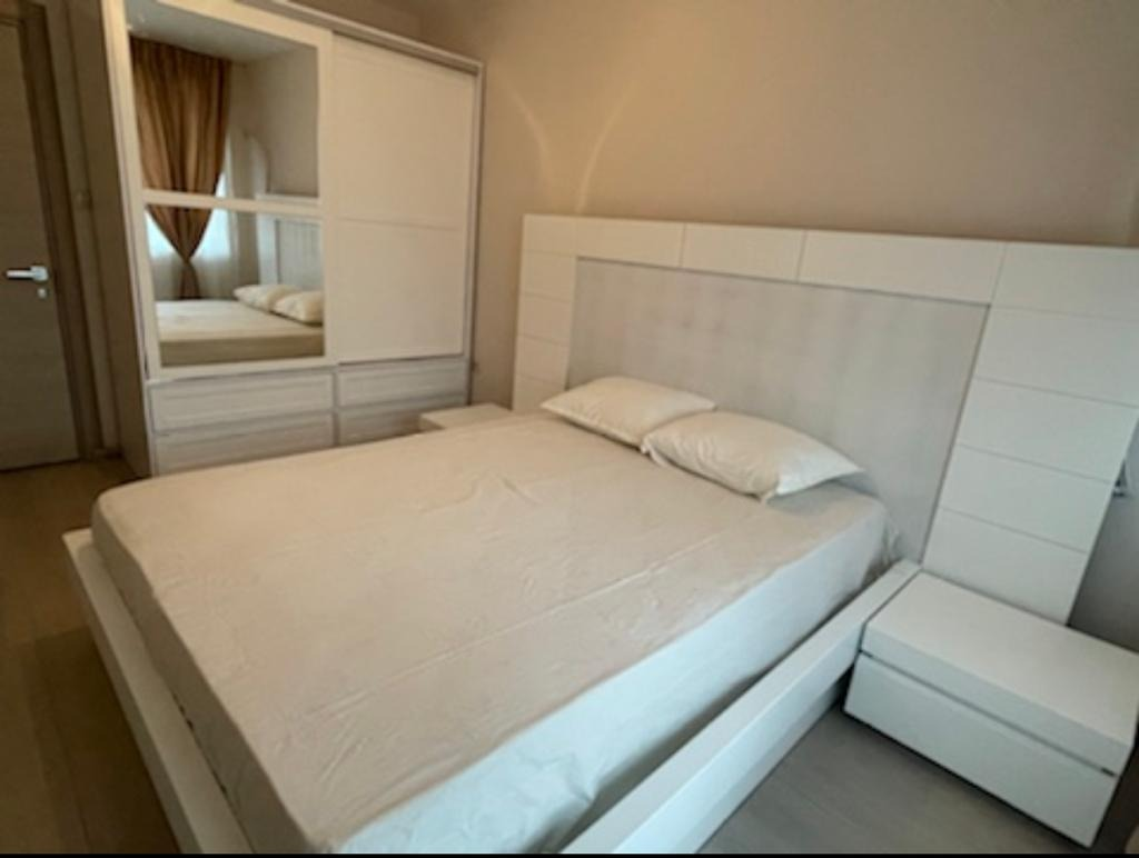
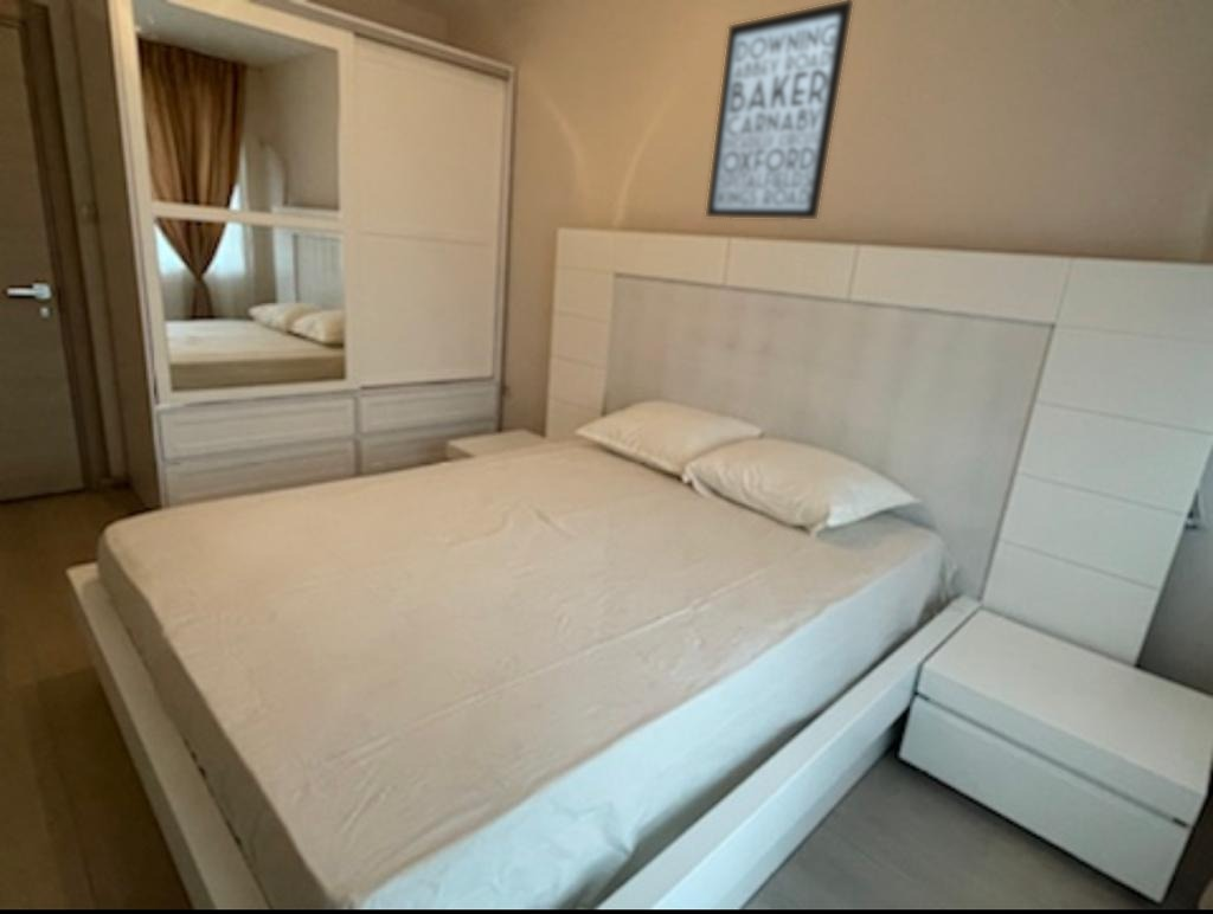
+ wall art (771, 120)
